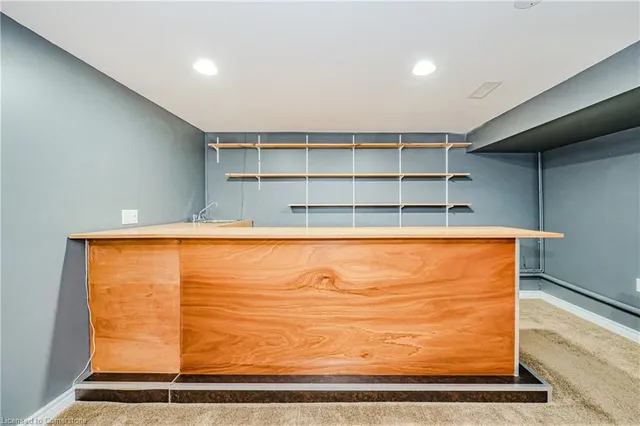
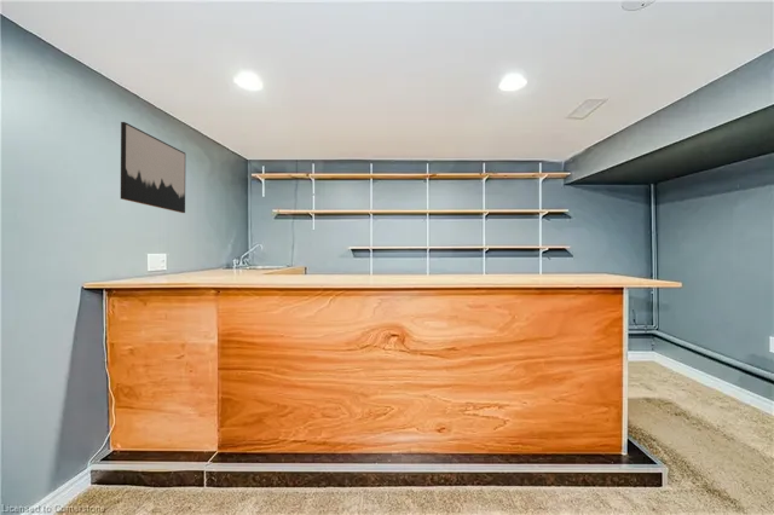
+ wall art (156, 173)
